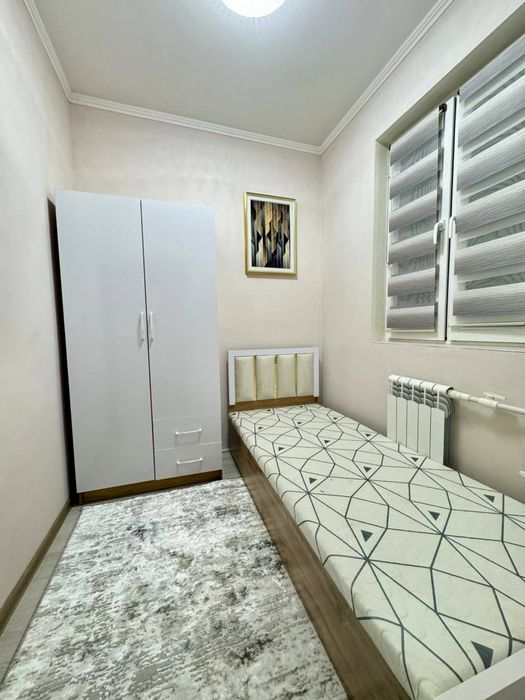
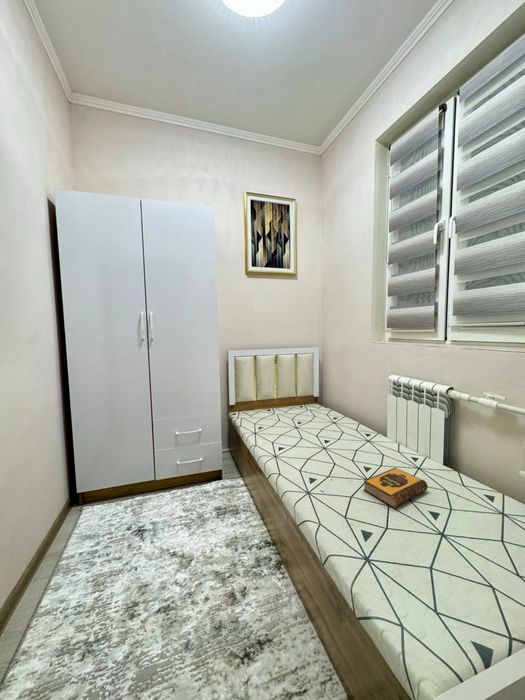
+ hardback book (395, 486)
